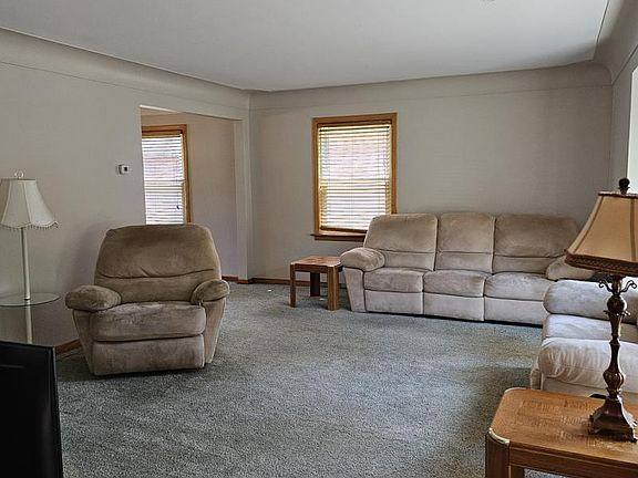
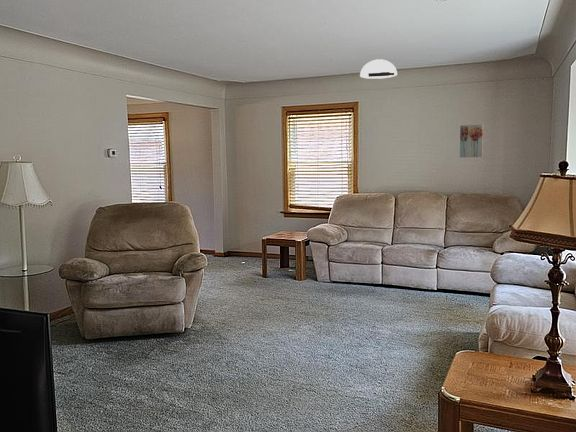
+ wall art (471, 141)
+ ceiling light (378, 67)
